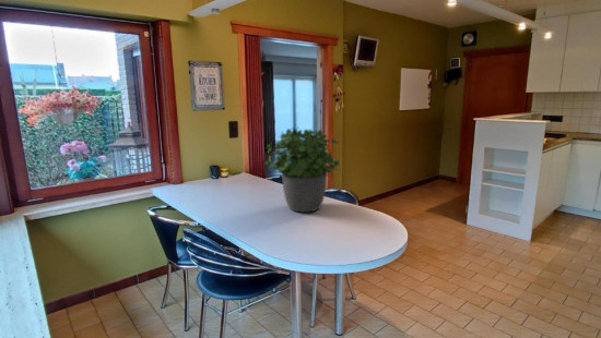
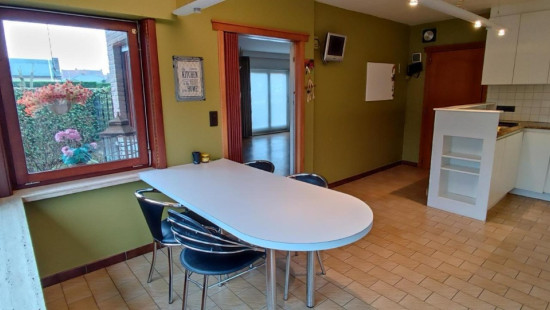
- potted plant (303, 167)
